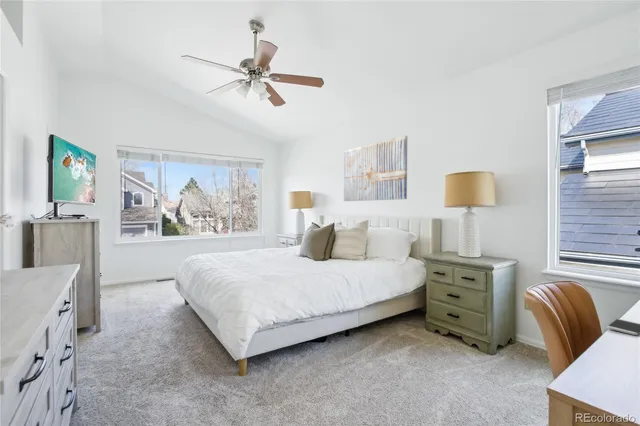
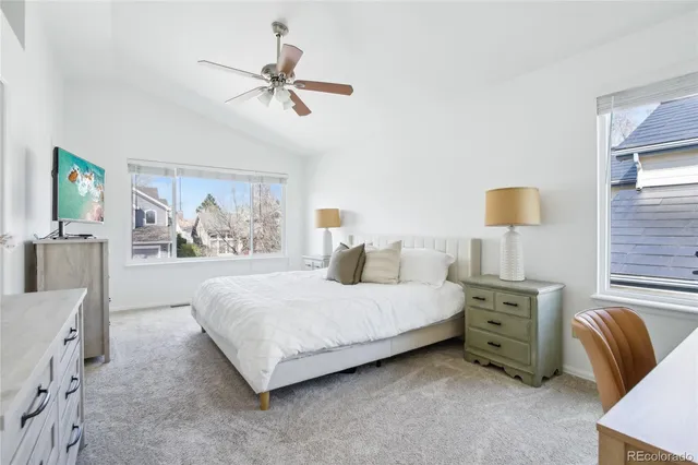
- wall art (372, 172)
- smartphone (626, 326)
